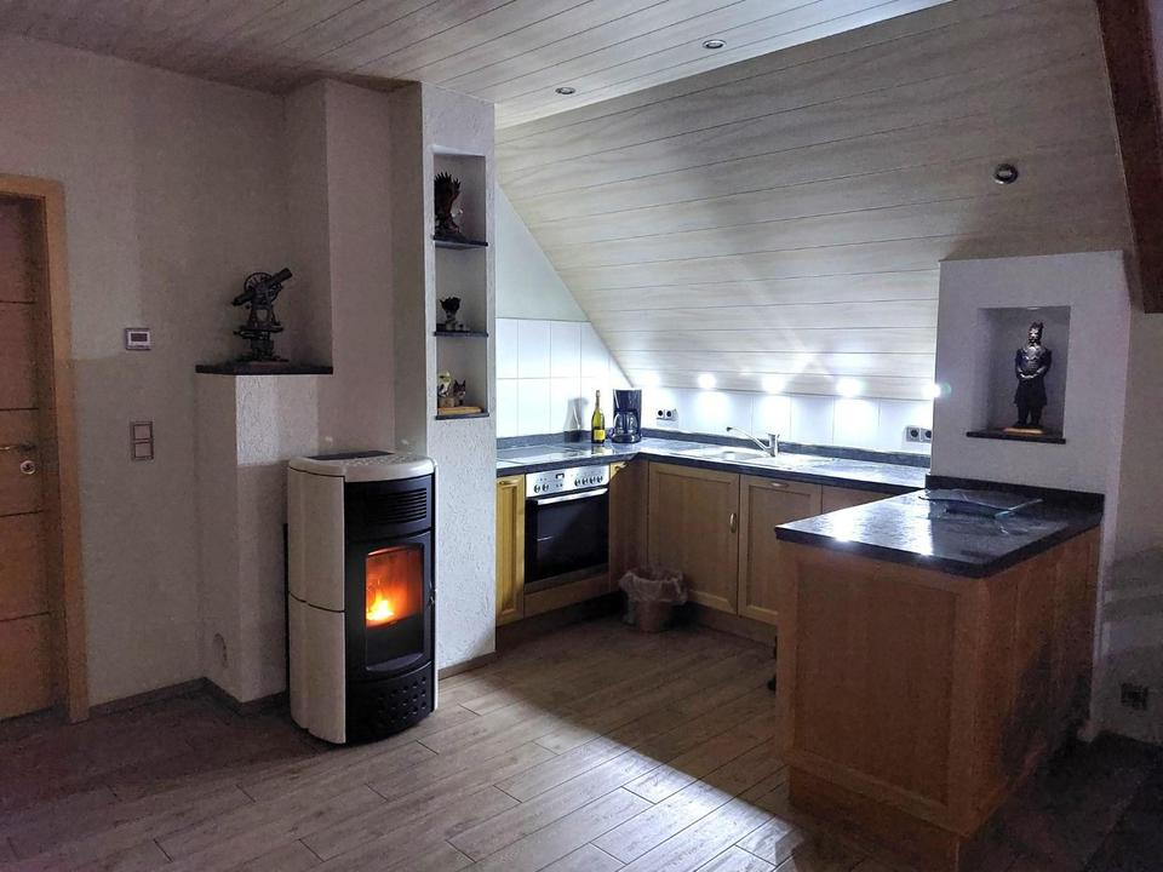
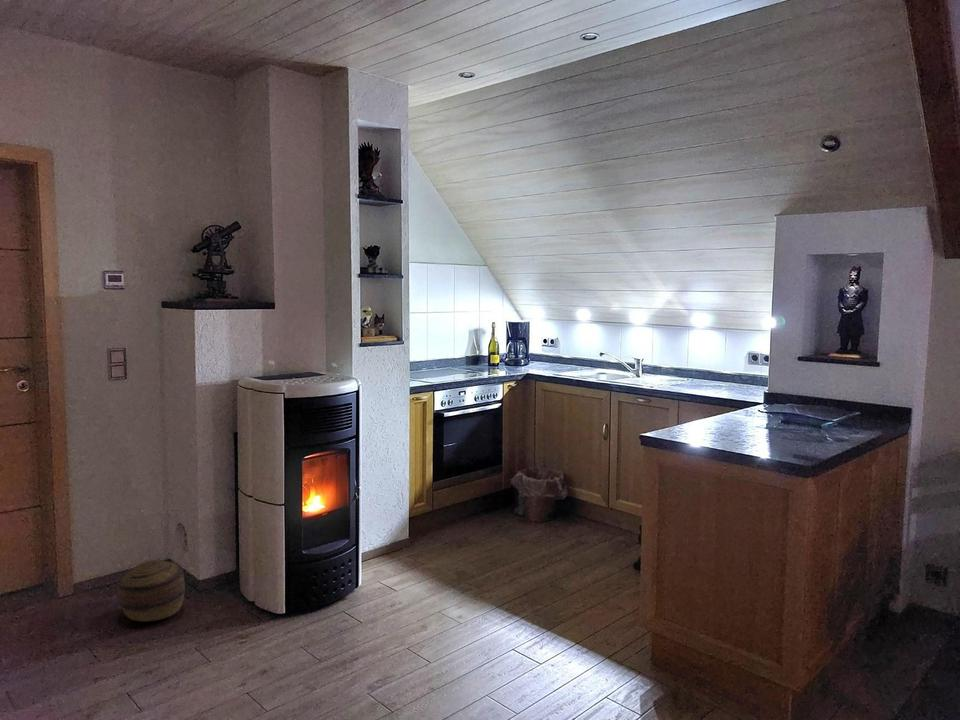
+ basket (152, 589)
